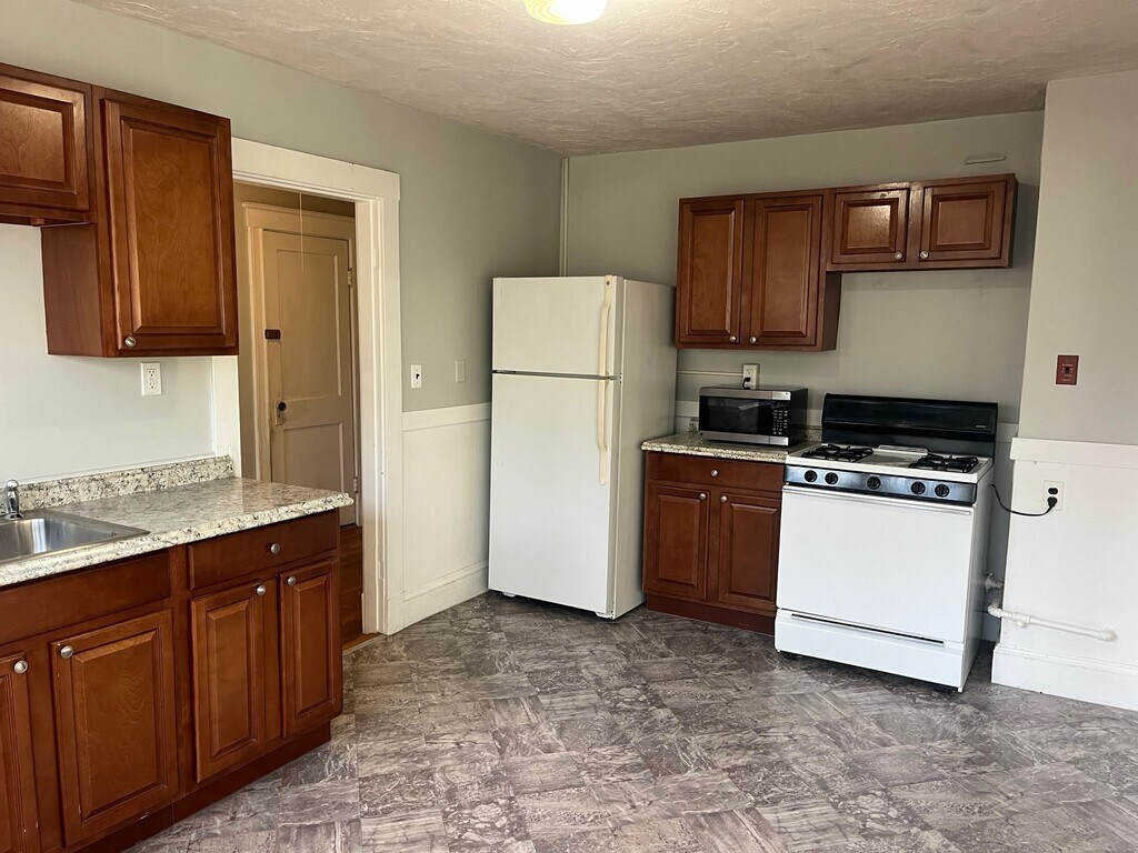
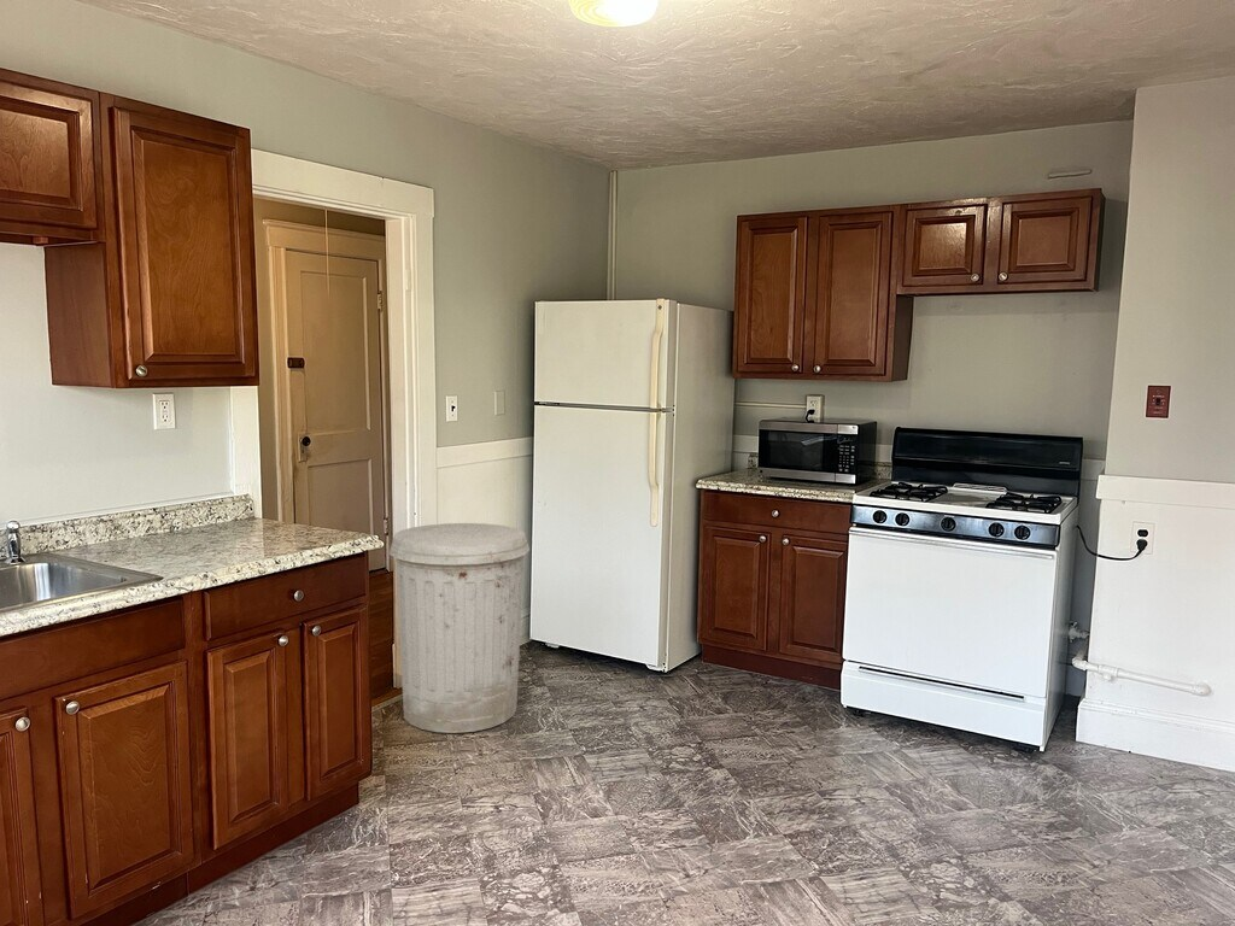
+ trash can (460, 620)
